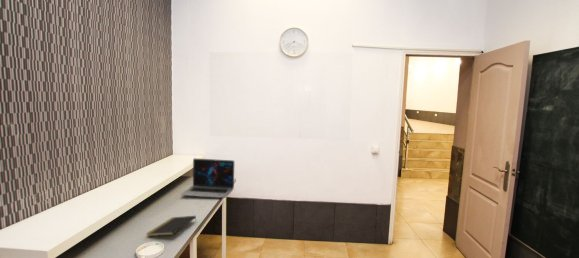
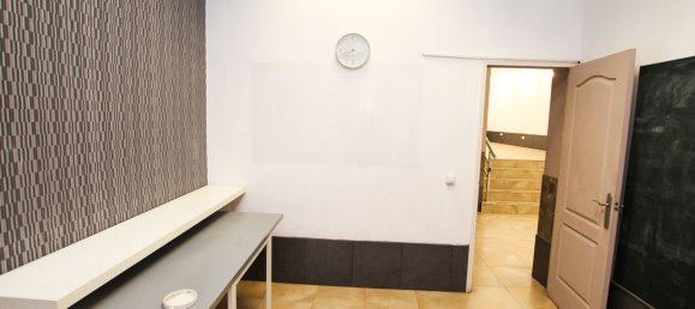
- laptop (208, 177)
- notepad (172, 225)
